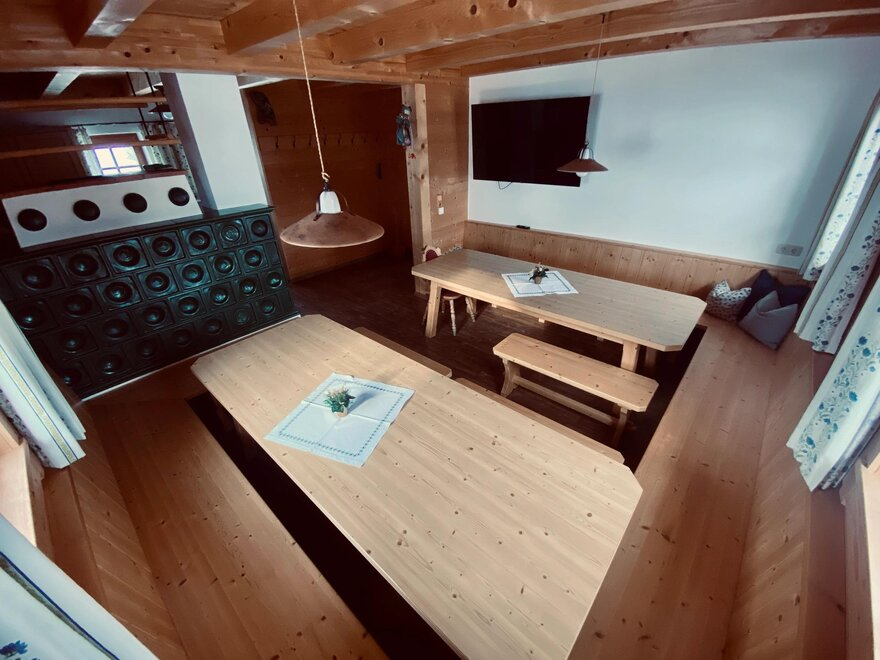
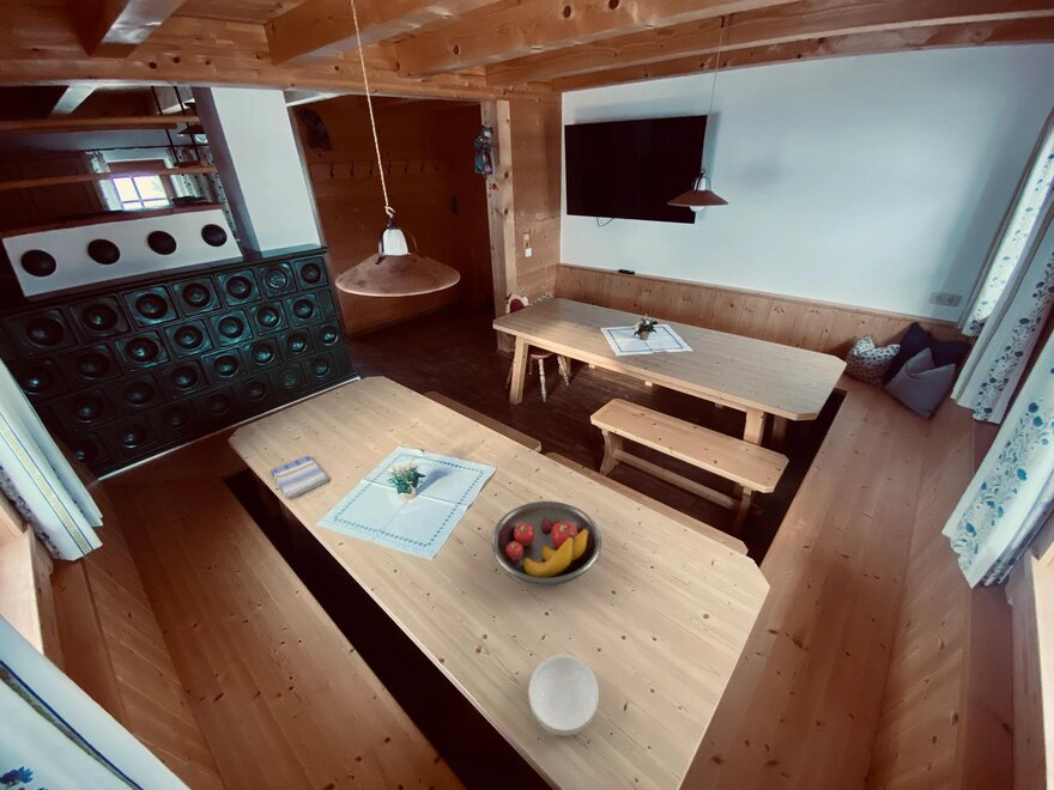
+ dish towel (298, 475)
+ fruit bowl (546, 545)
+ cereal bowl (563, 697)
